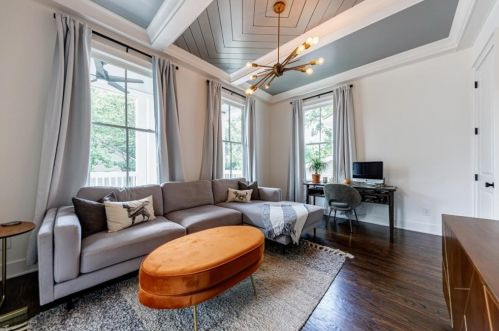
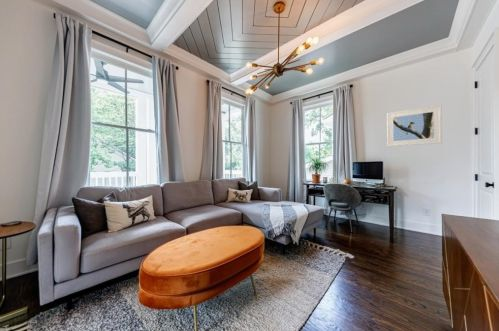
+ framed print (412, 127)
